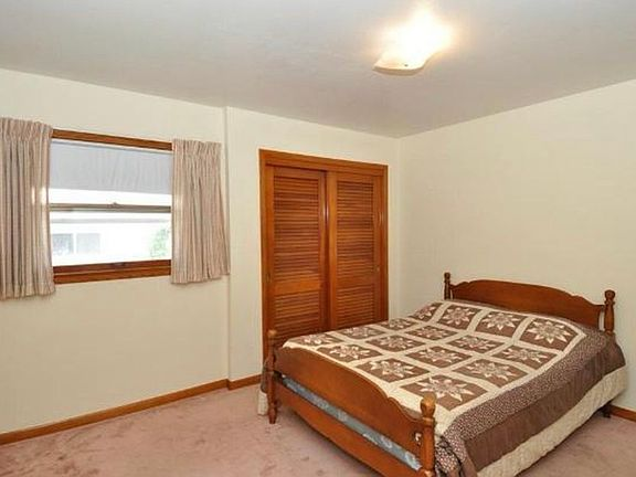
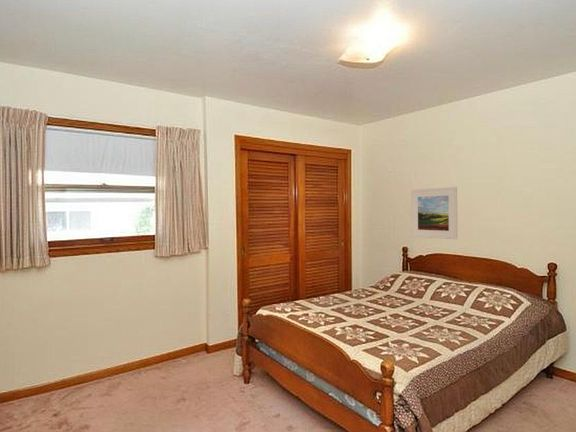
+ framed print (433, 213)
